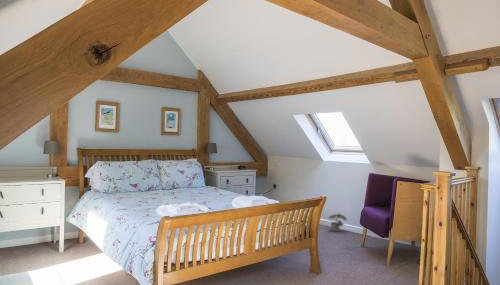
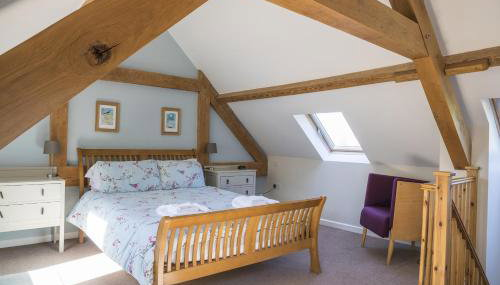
- potted plant (338, 222)
